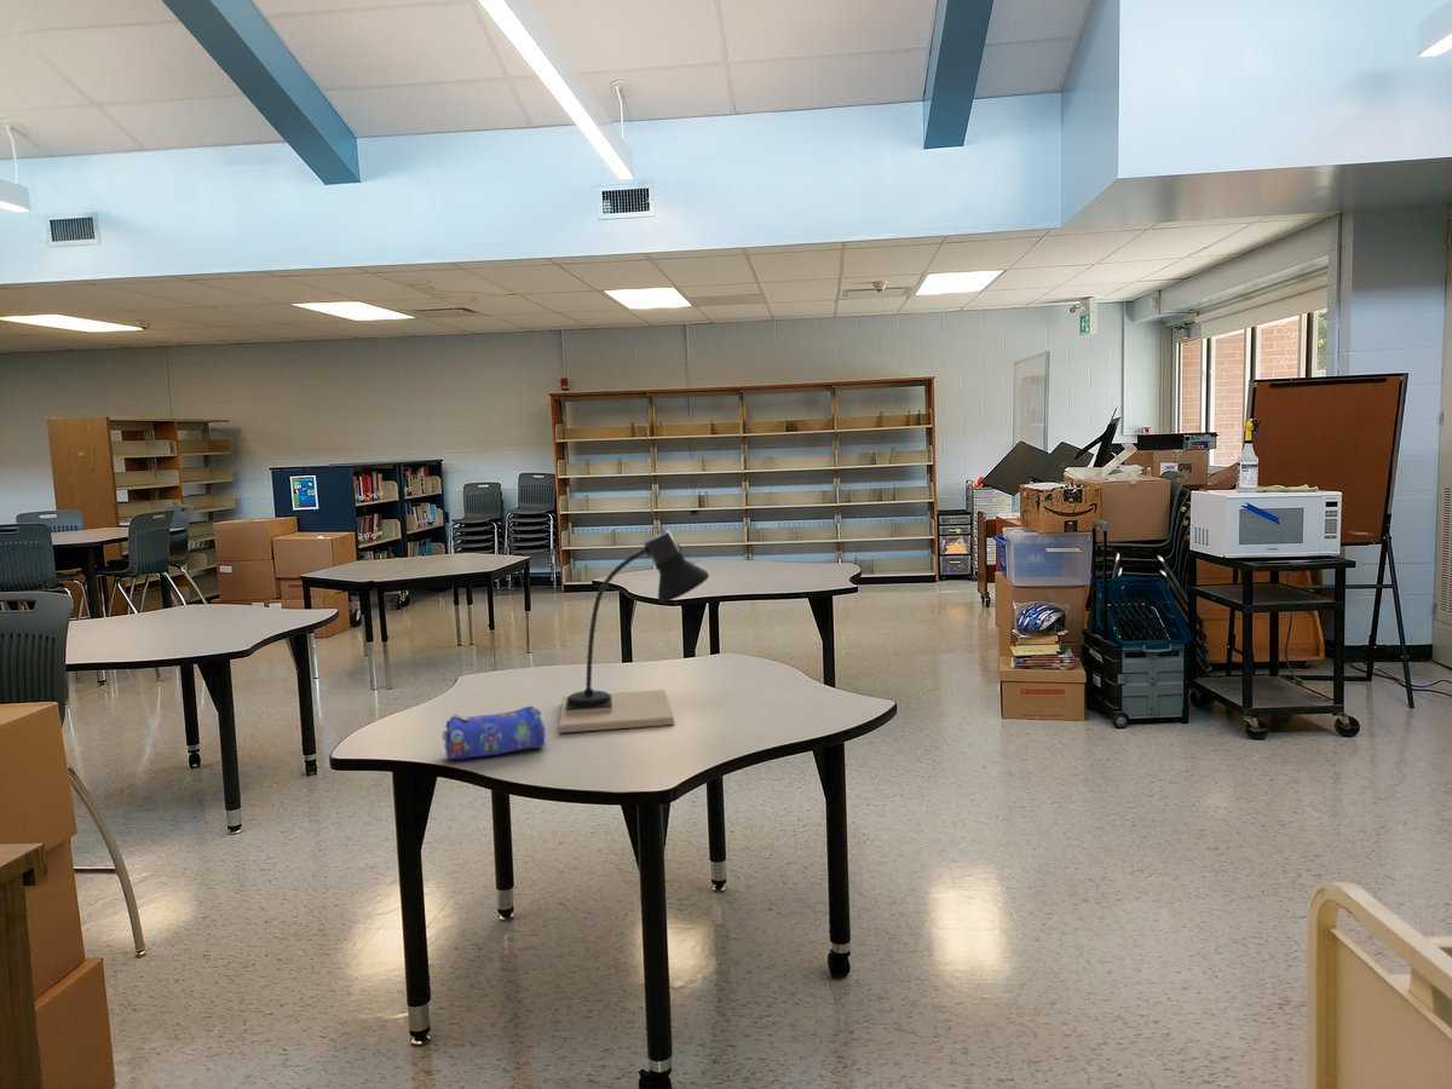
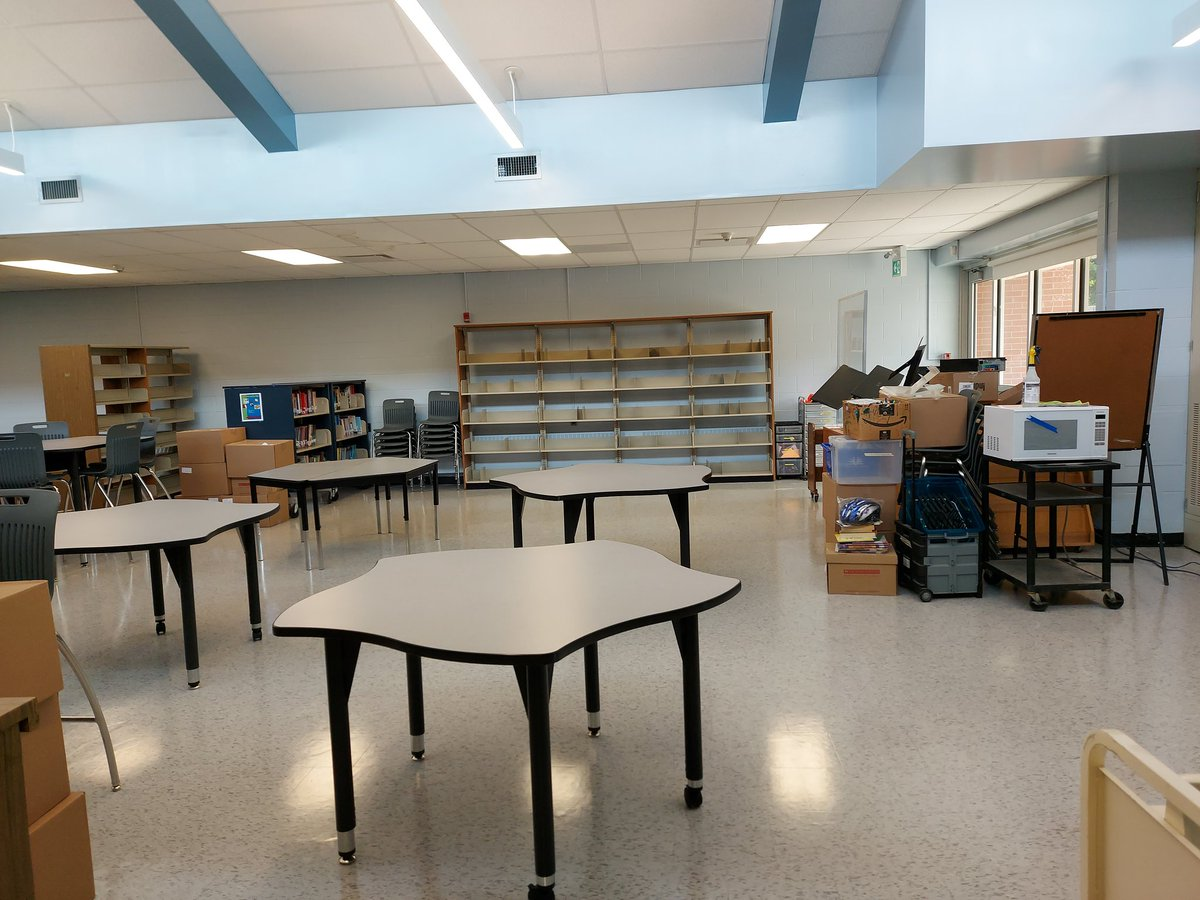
- pencil case (494, 731)
- desk lamp (659, 601)
